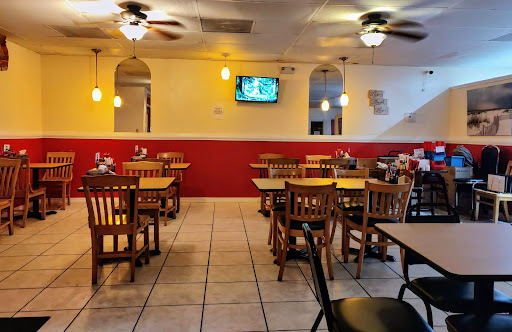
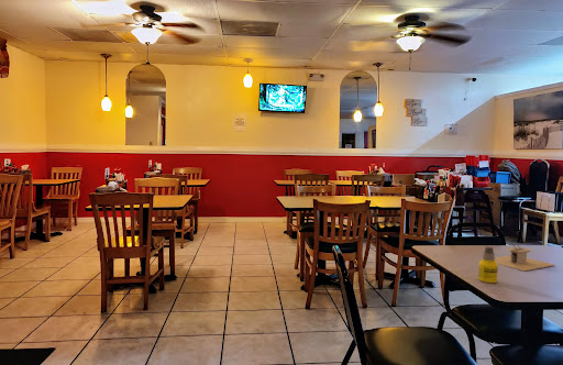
+ bottle (488, 263)
+ utensil holder (518, 253)
